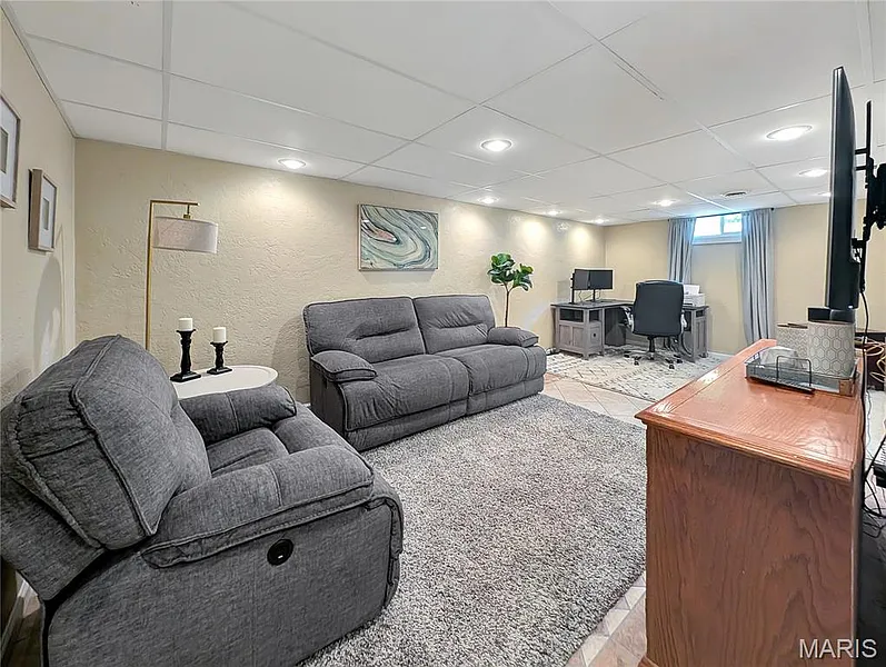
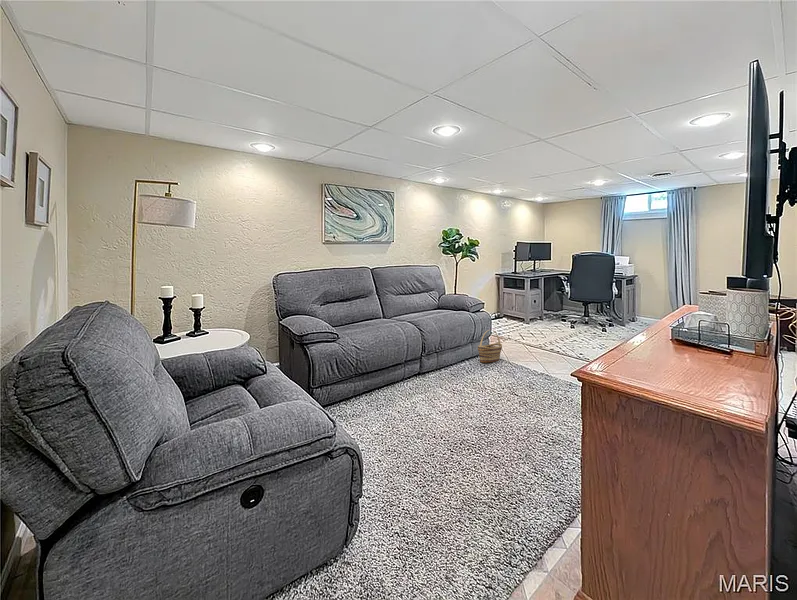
+ basket (490, 345)
